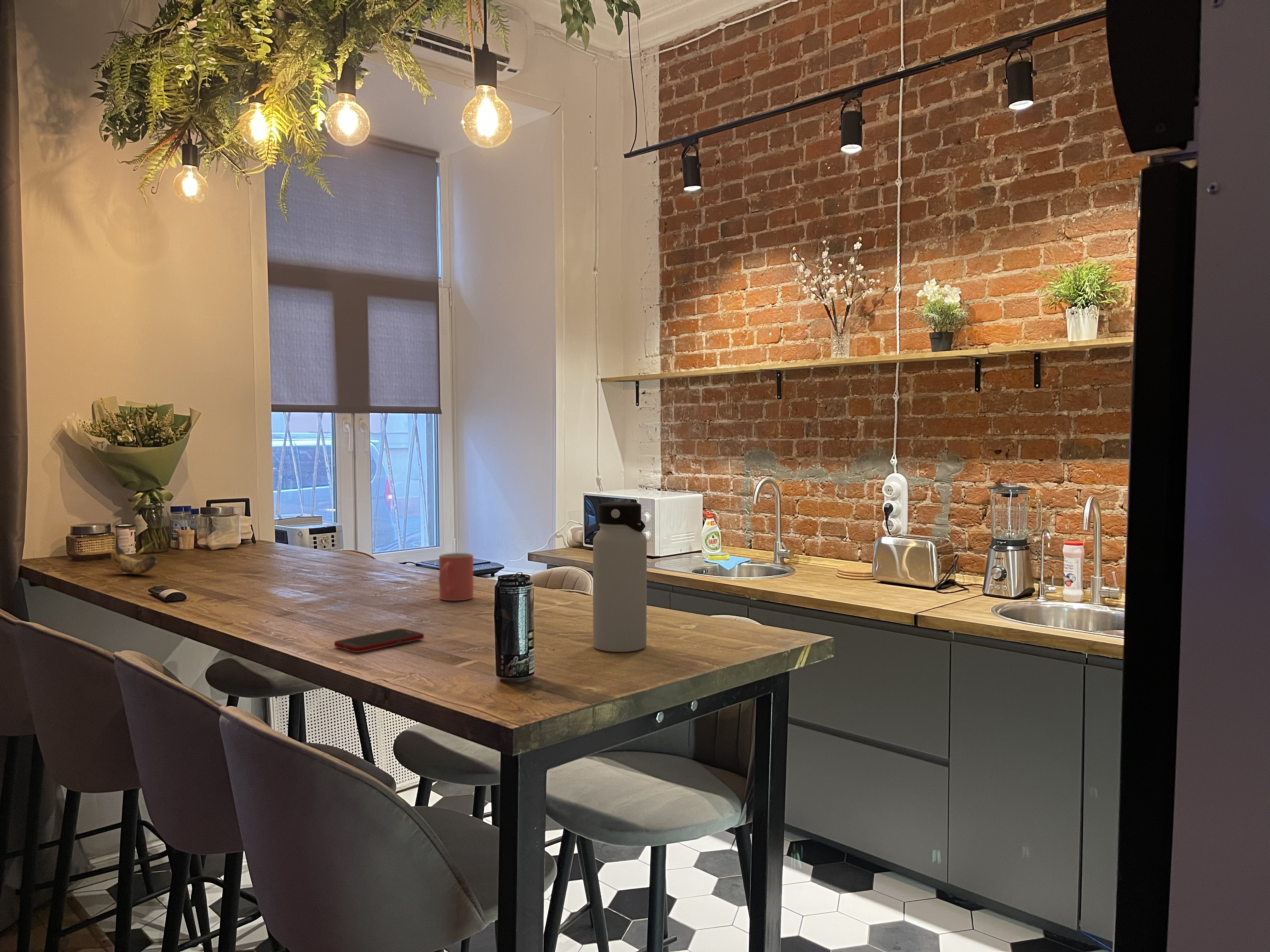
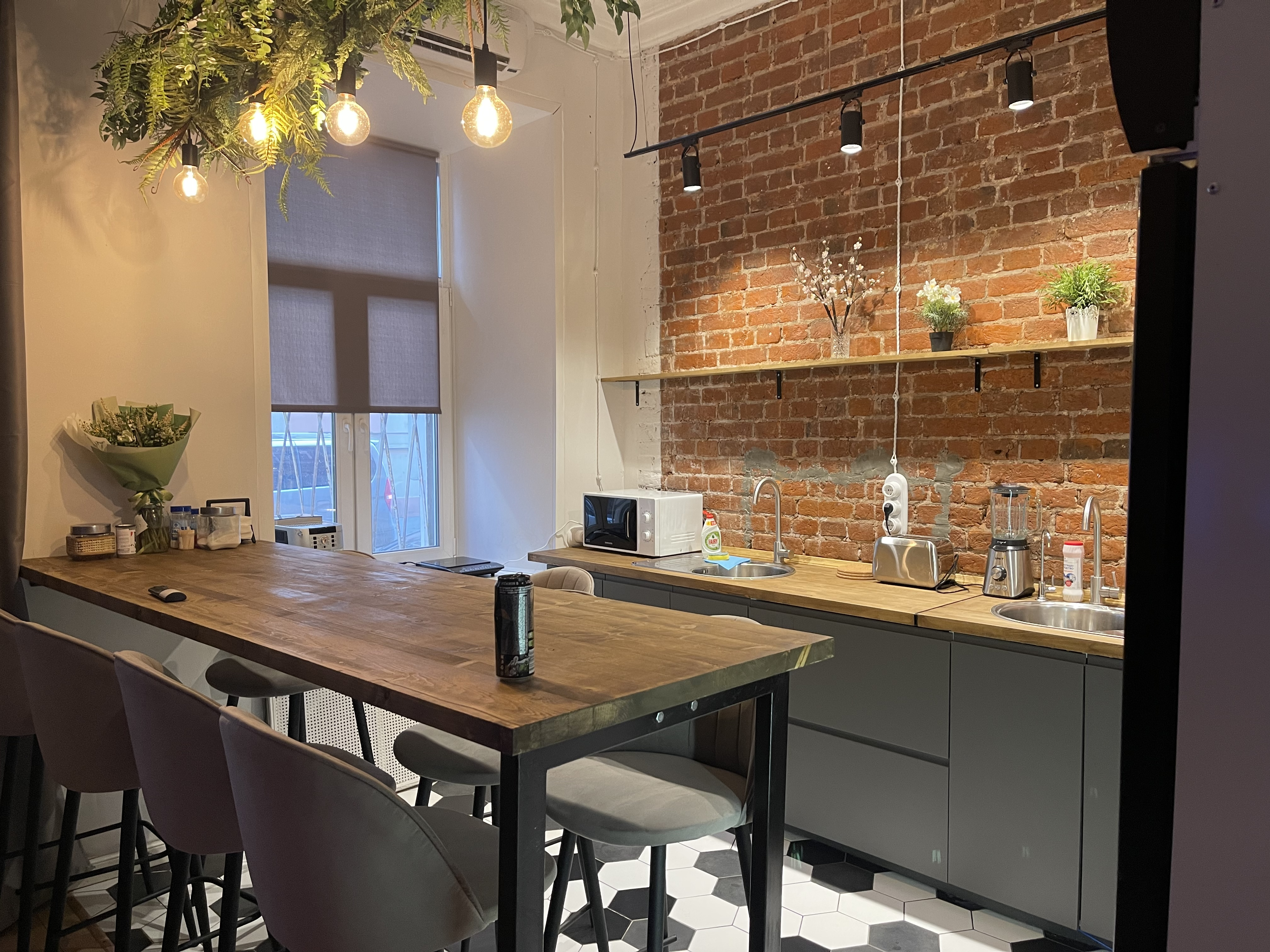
- banana (133, 559)
- water bottle (620, 575)
- mug (453, 578)
- cell phone (380, 640)
